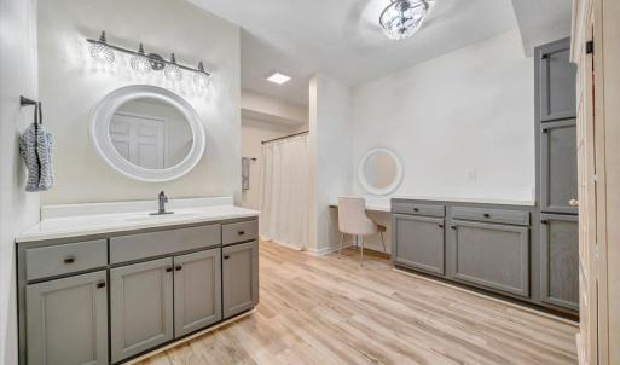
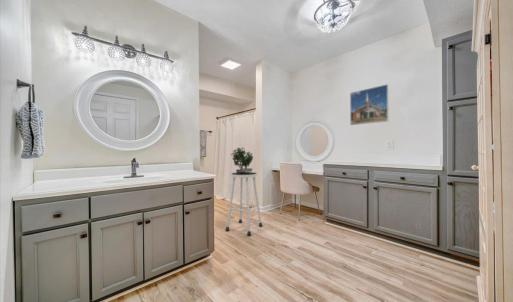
+ stool (244, 203)
+ potted plant (243, 160)
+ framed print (368, 106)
